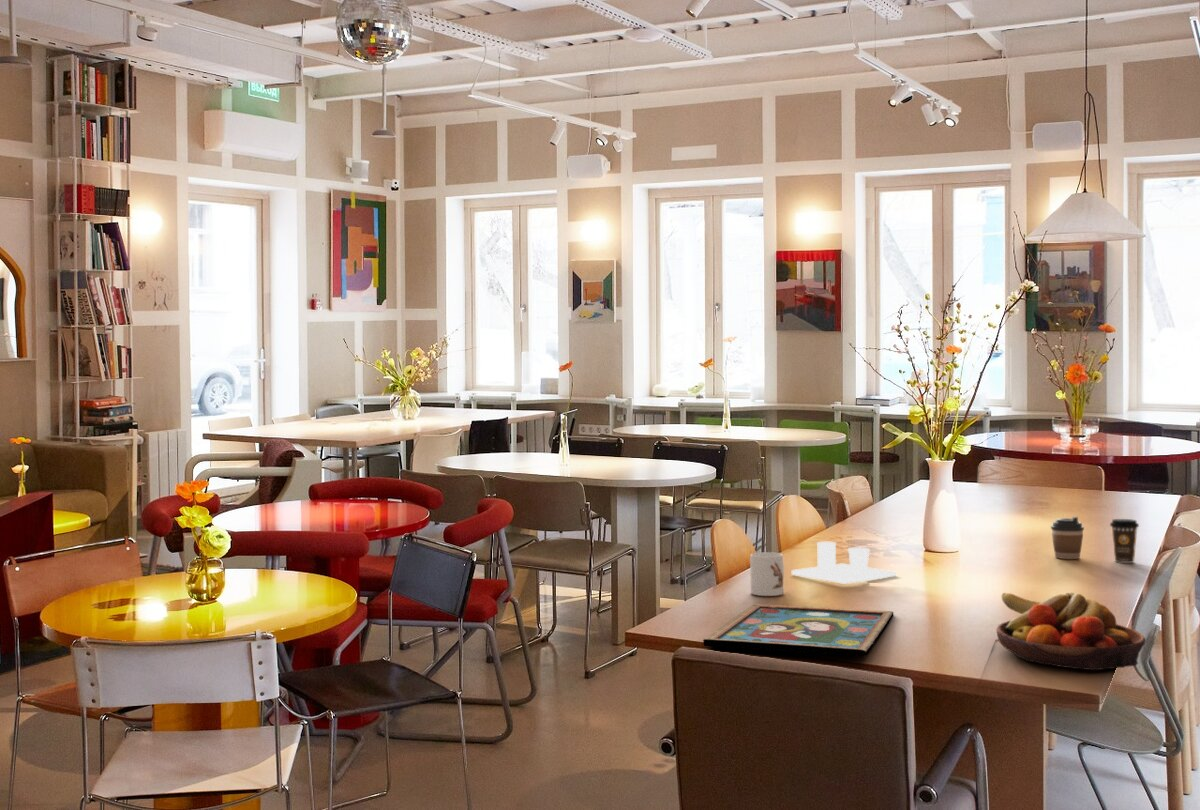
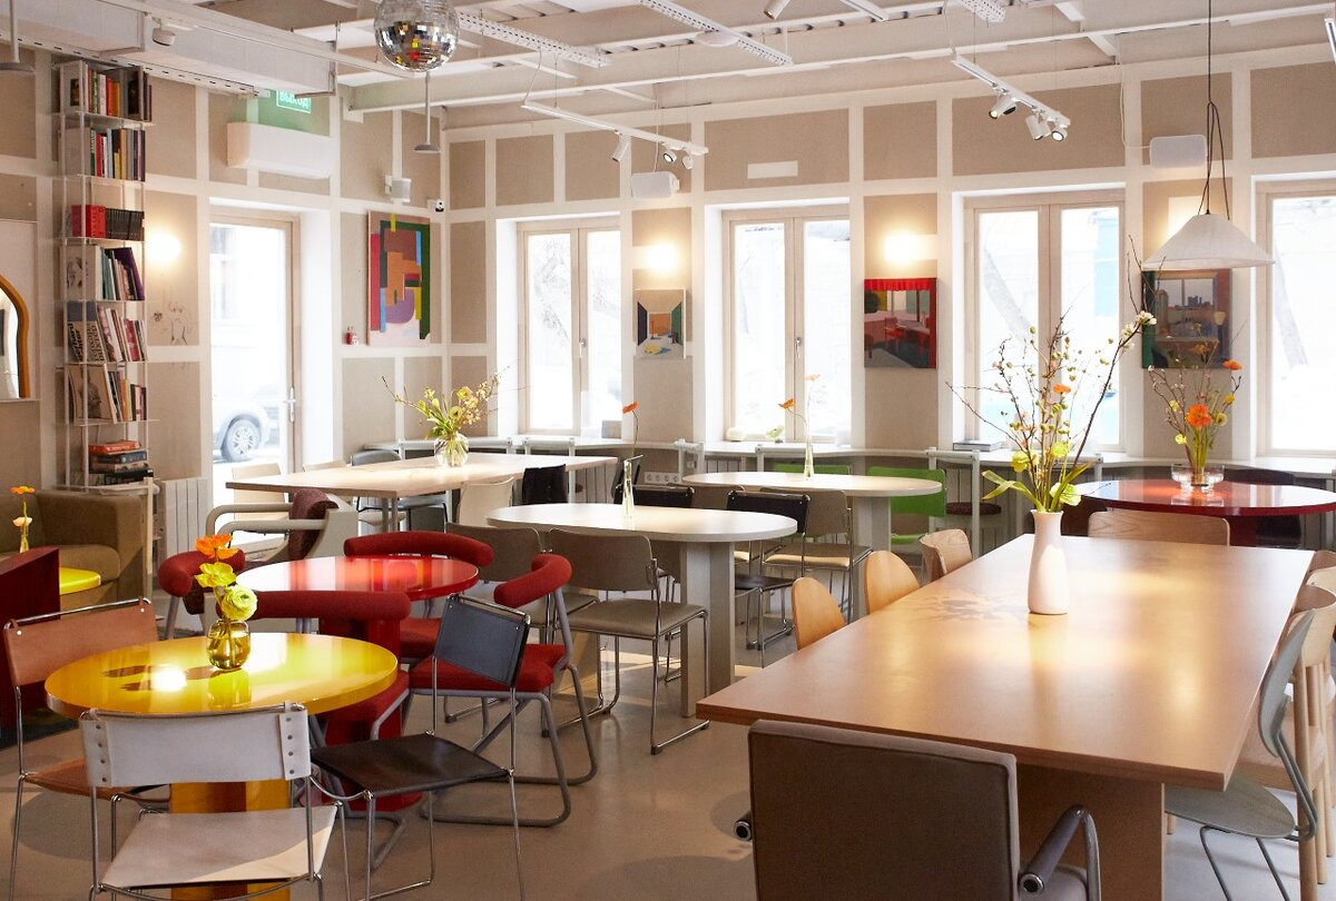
- mug (770, 572)
- fruit bowl (1067, 626)
- framed painting (803, 627)
- salt and pepper shaker set (842, 563)
- coffee cup (1124, 540)
- coffee cup (1067, 537)
